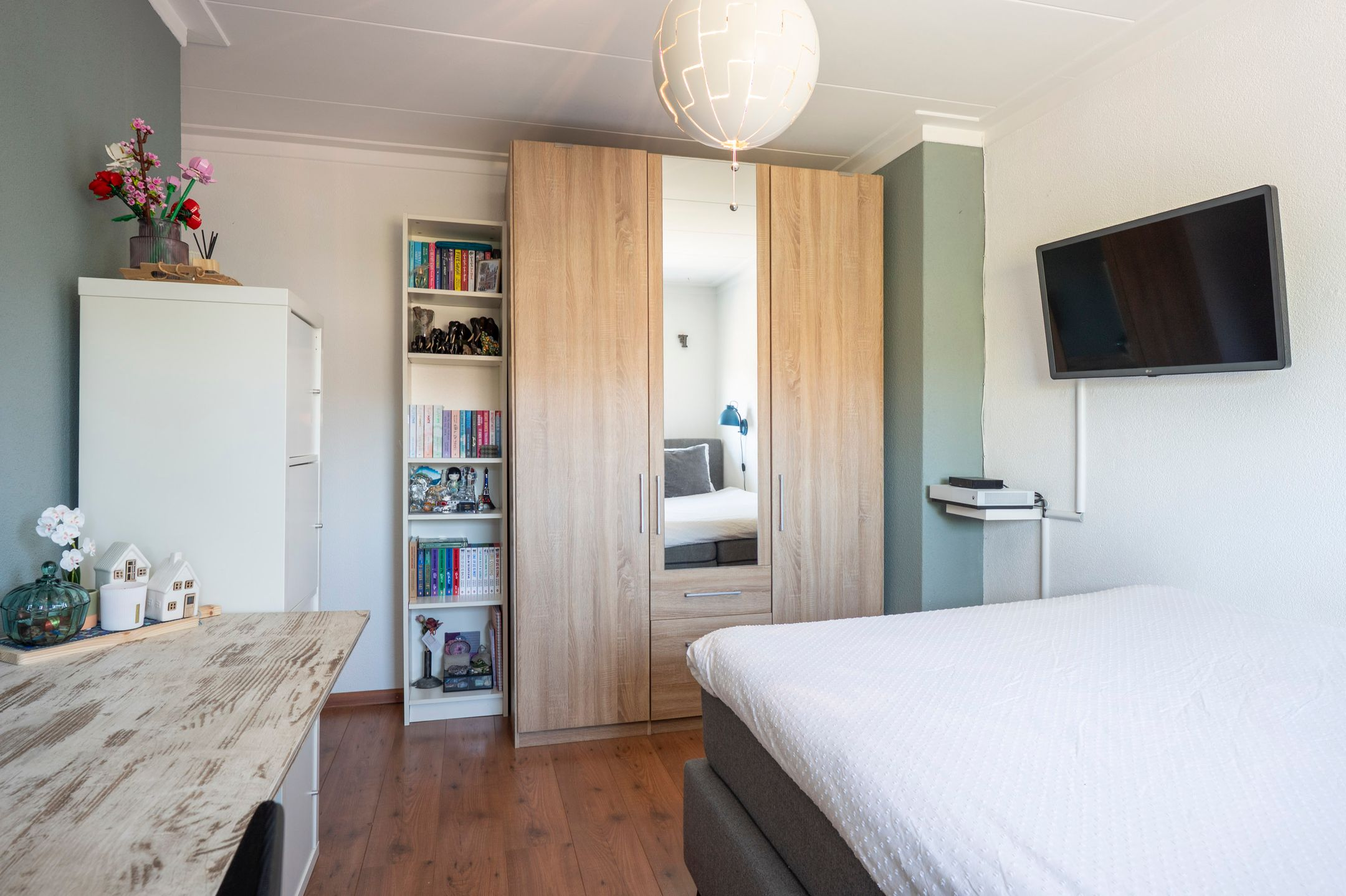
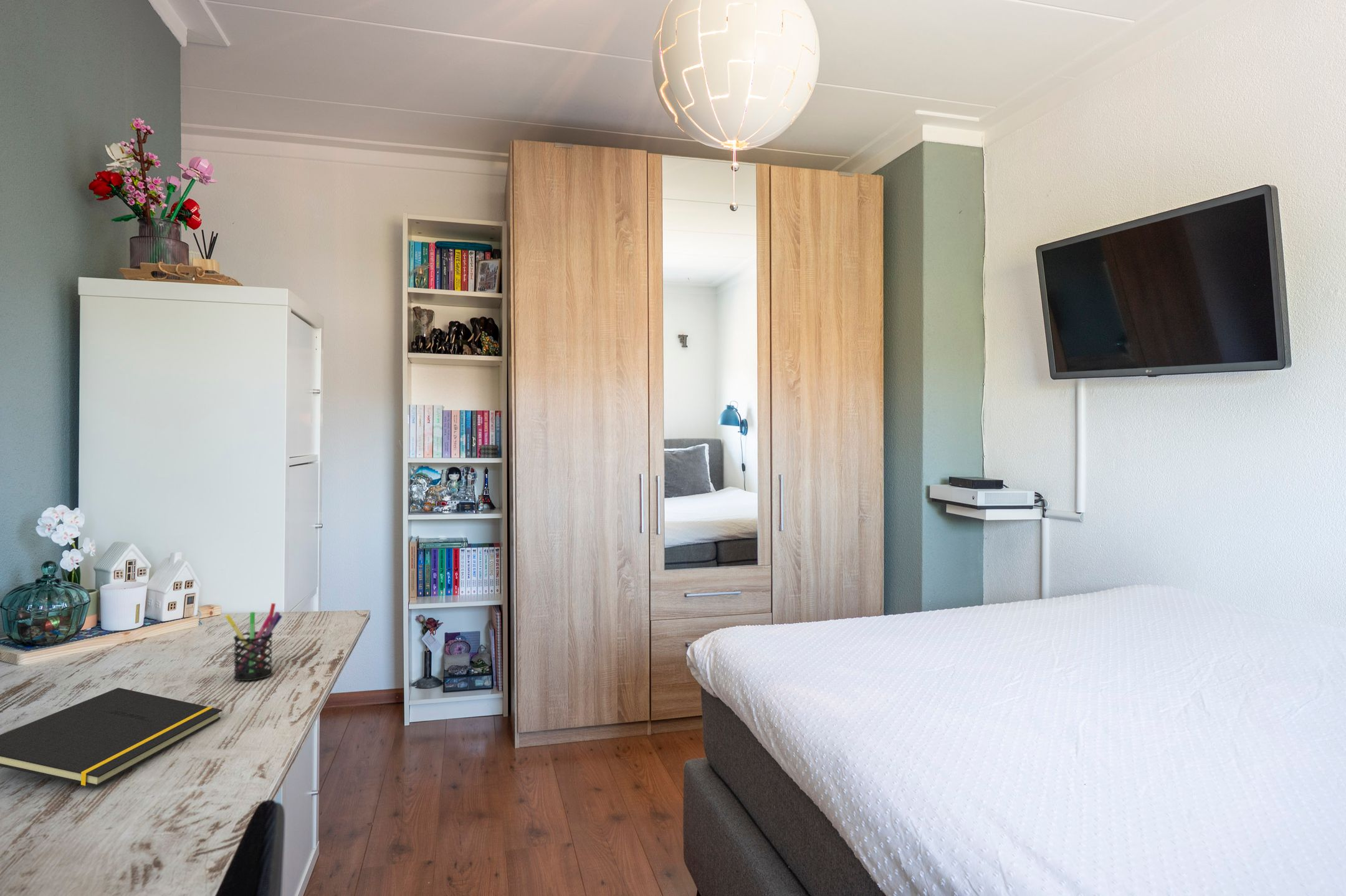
+ pen holder (255, 639)
+ notepad (108, 732)
